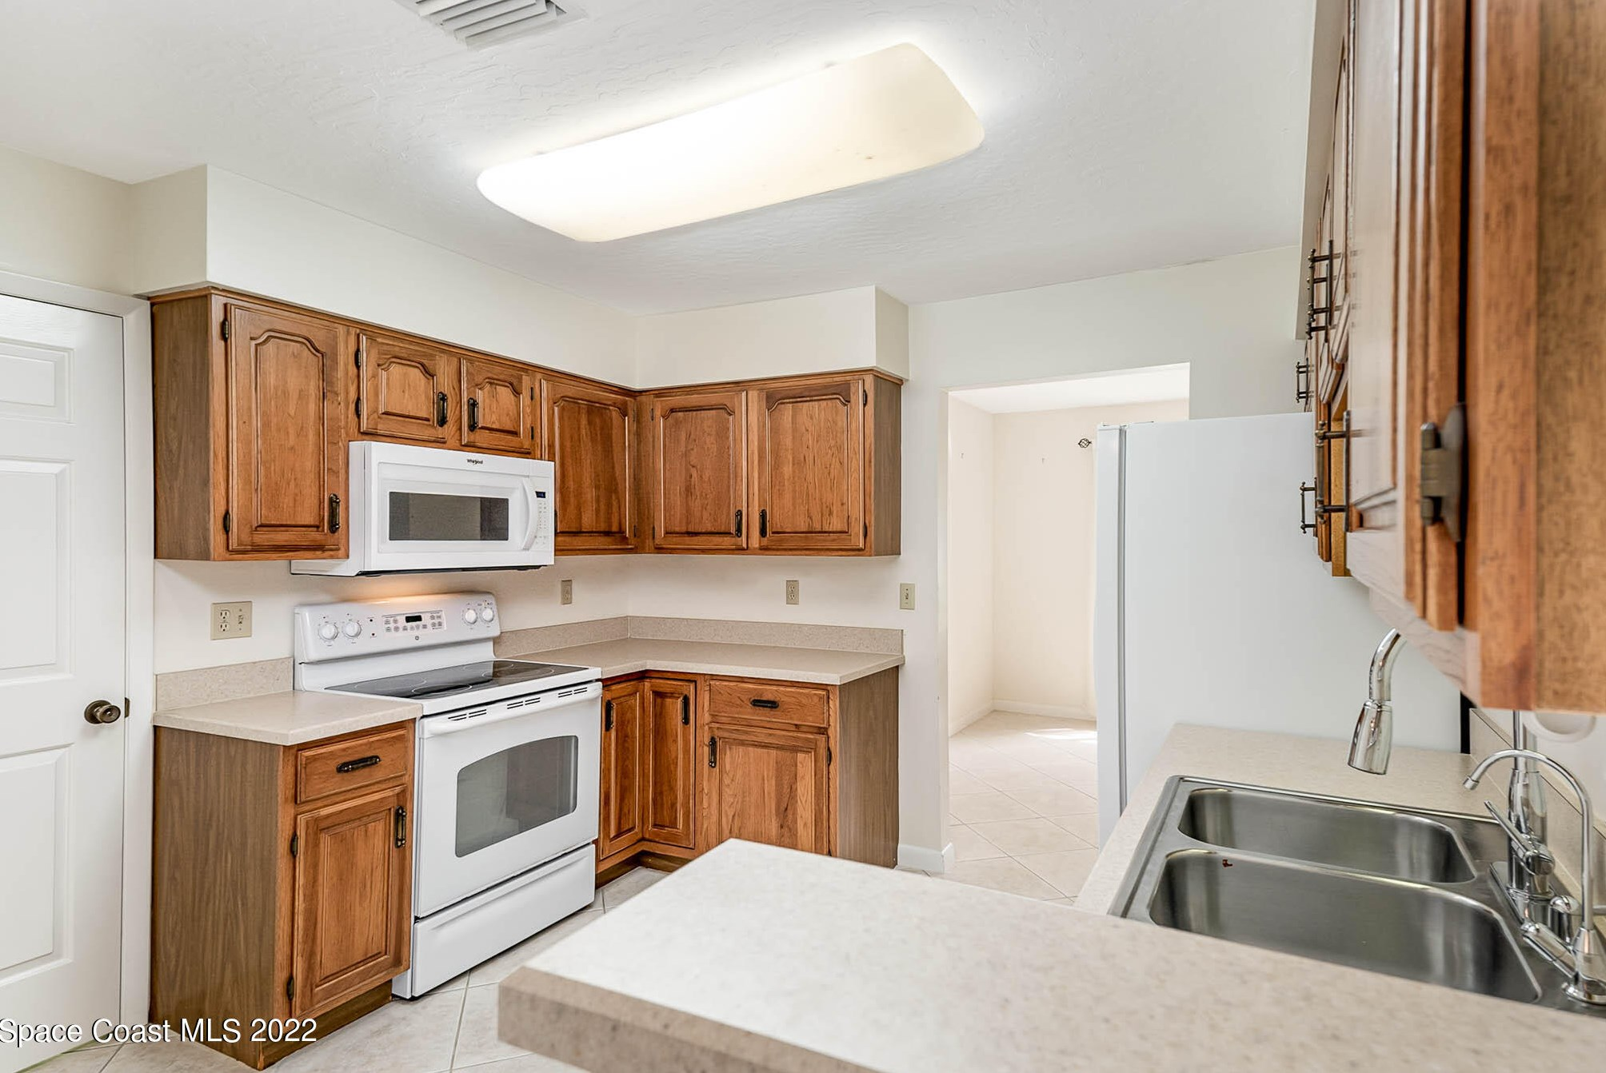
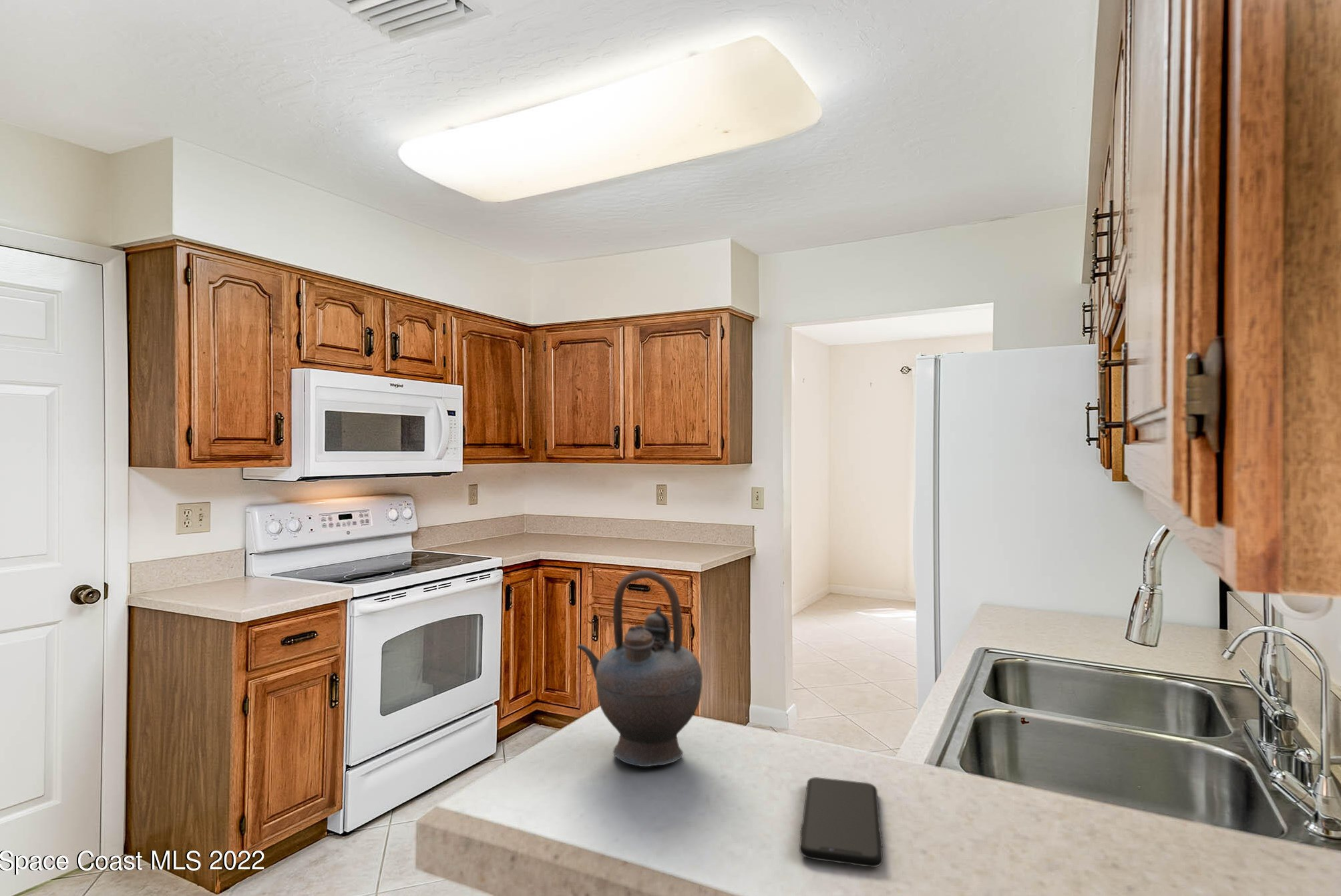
+ teapot (637, 661)
+ smartphone (841, 817)
